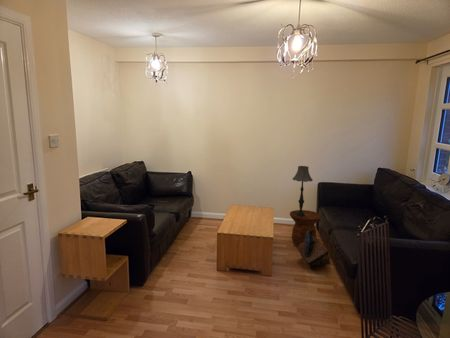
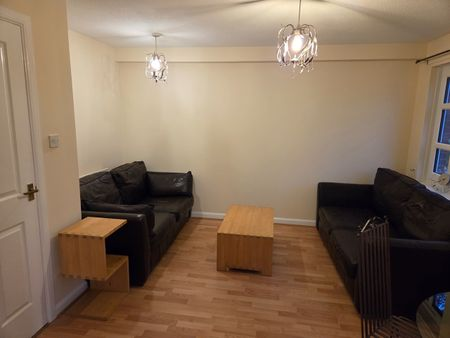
- table lamp (302, 191)
- side table (304, 229)
- stool (314, 246)
